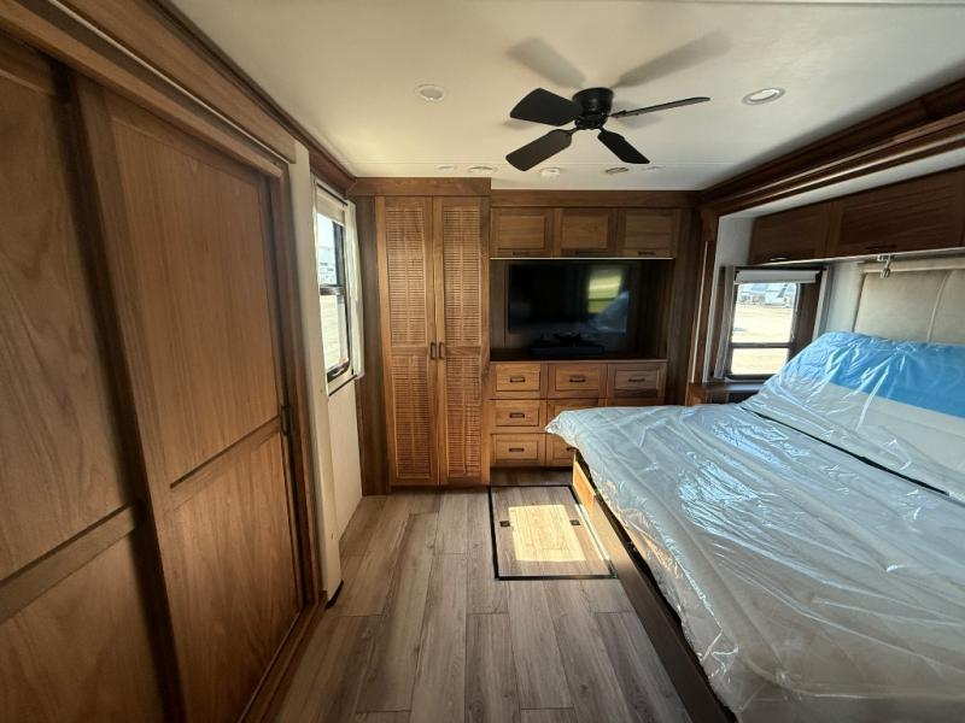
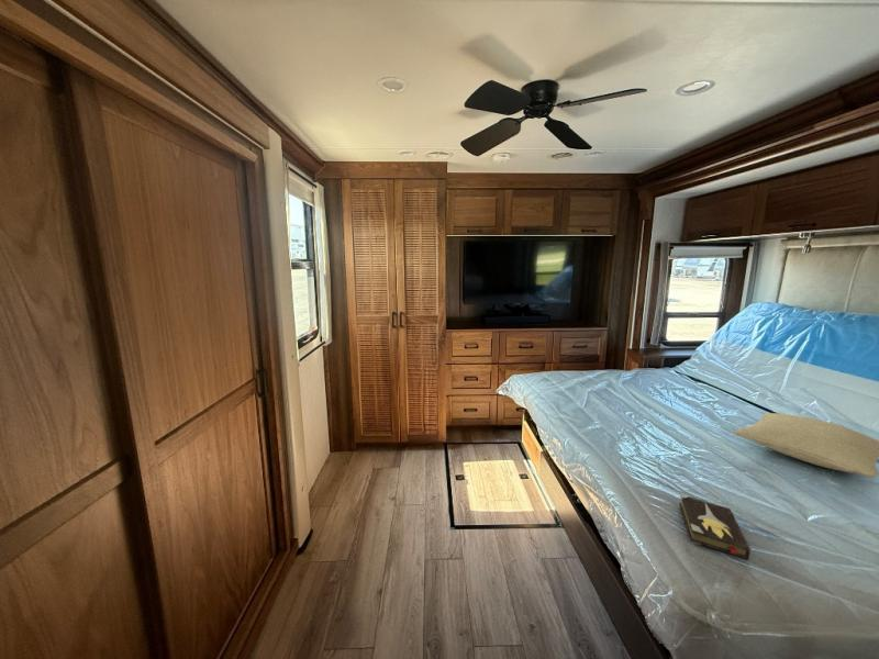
+ hardback book (711, 523)
+ pillow (810, 439)
